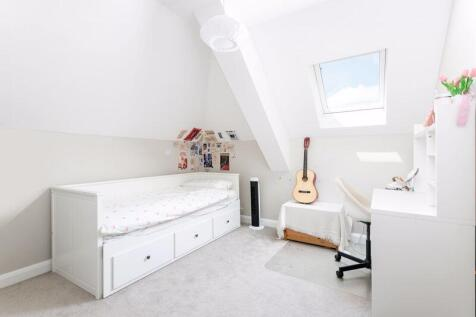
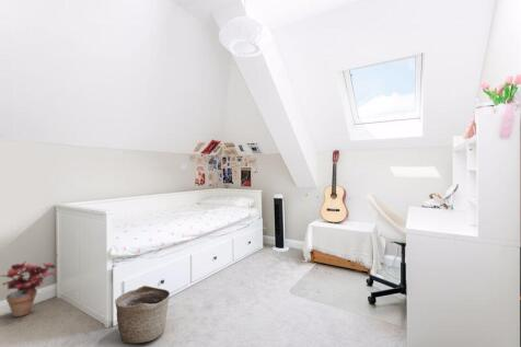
+ basket (142, 312)
+ potted plant (27, 287)
